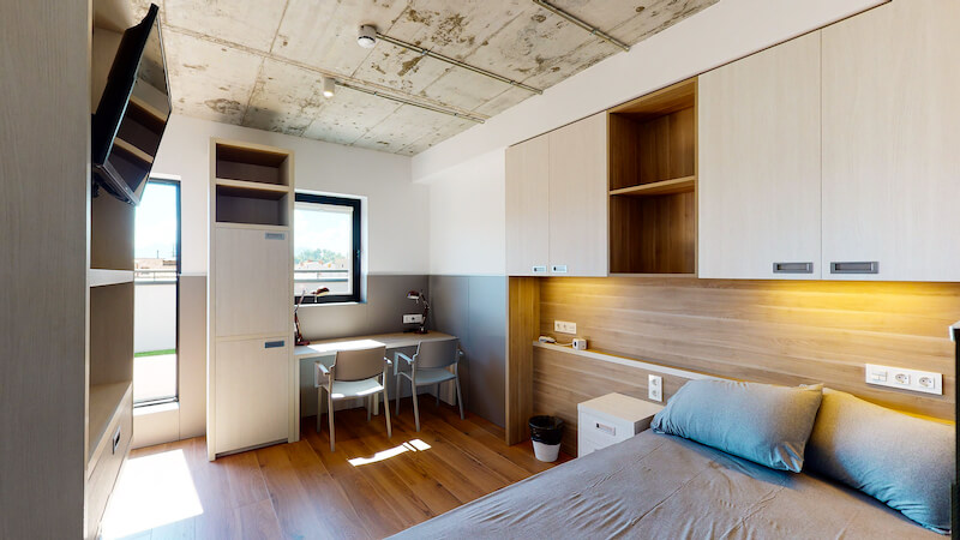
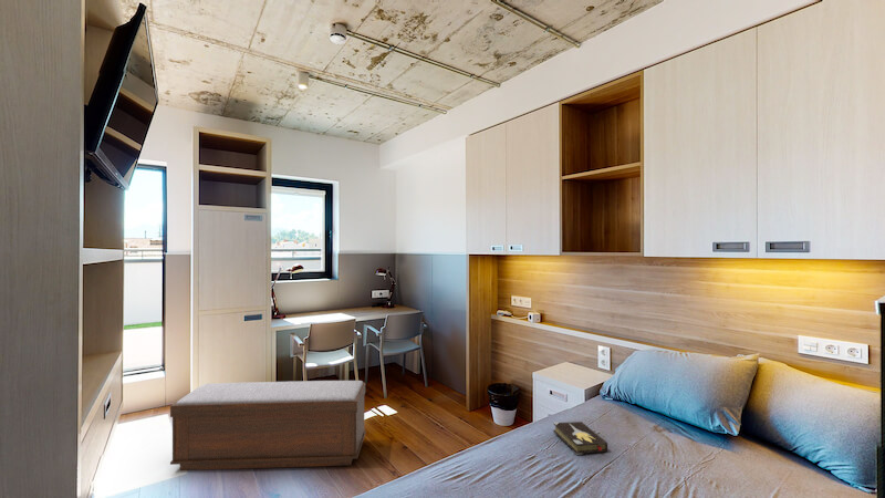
+ hardback book (579, 435)
+ bench (275, 421)
